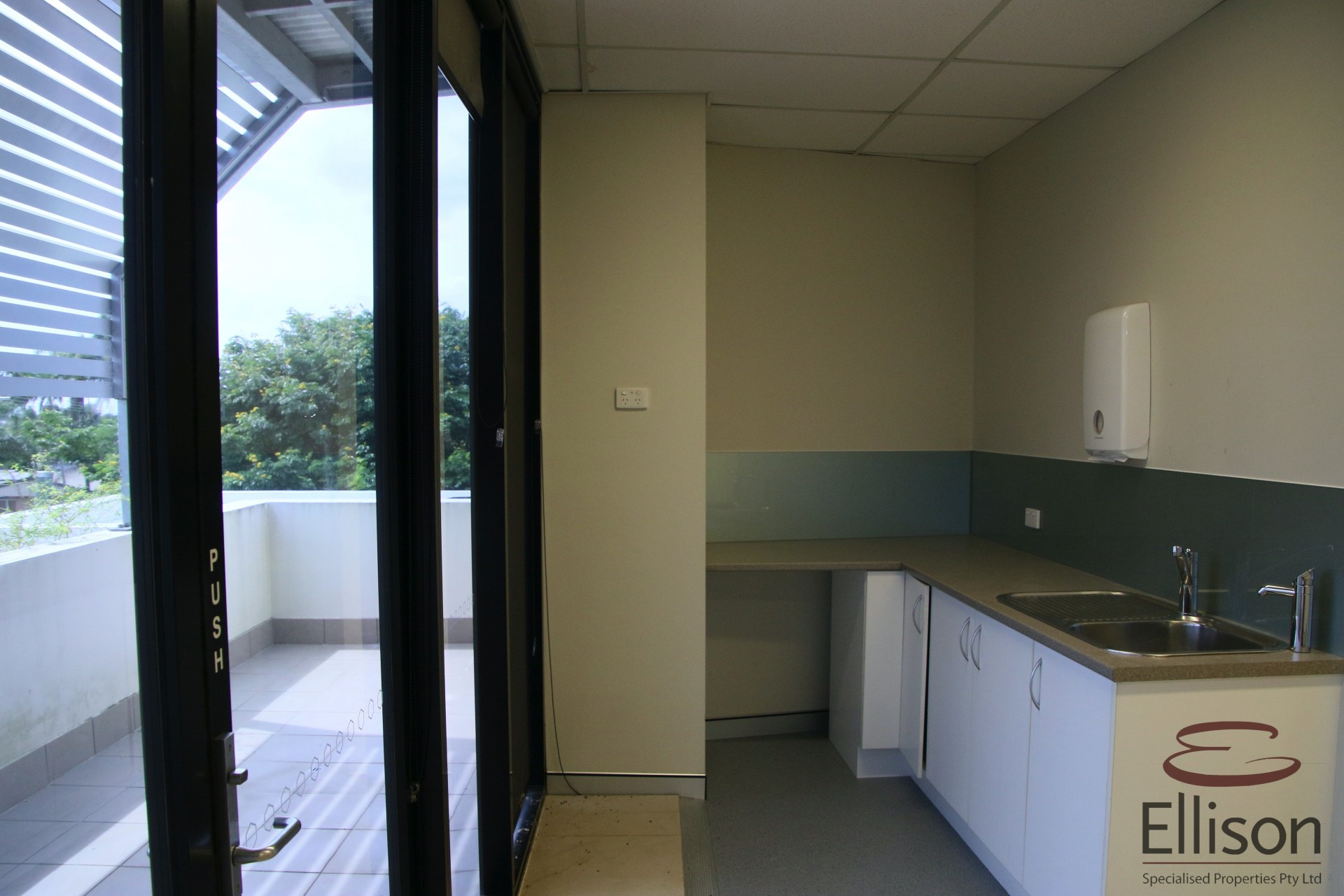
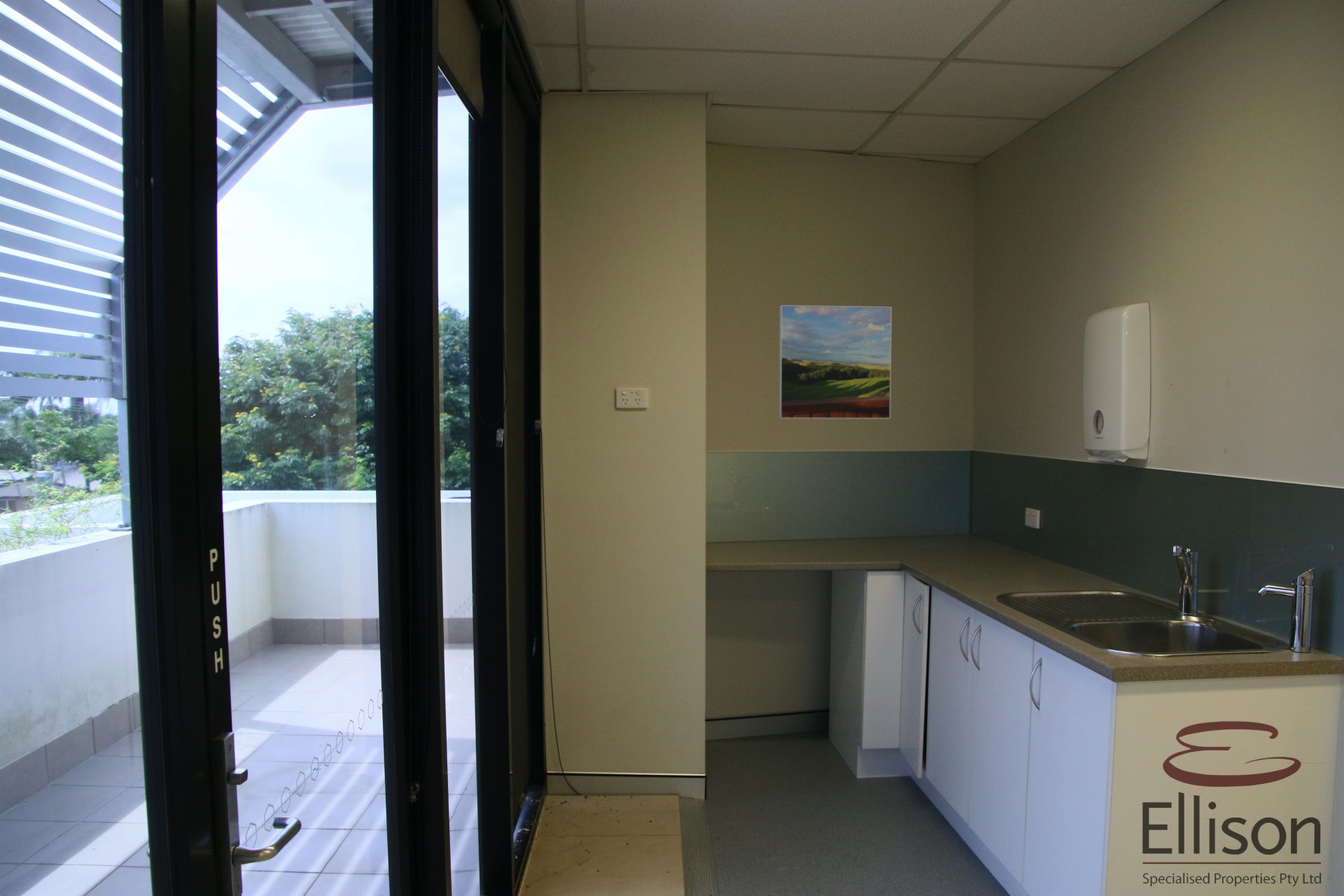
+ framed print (835, 363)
